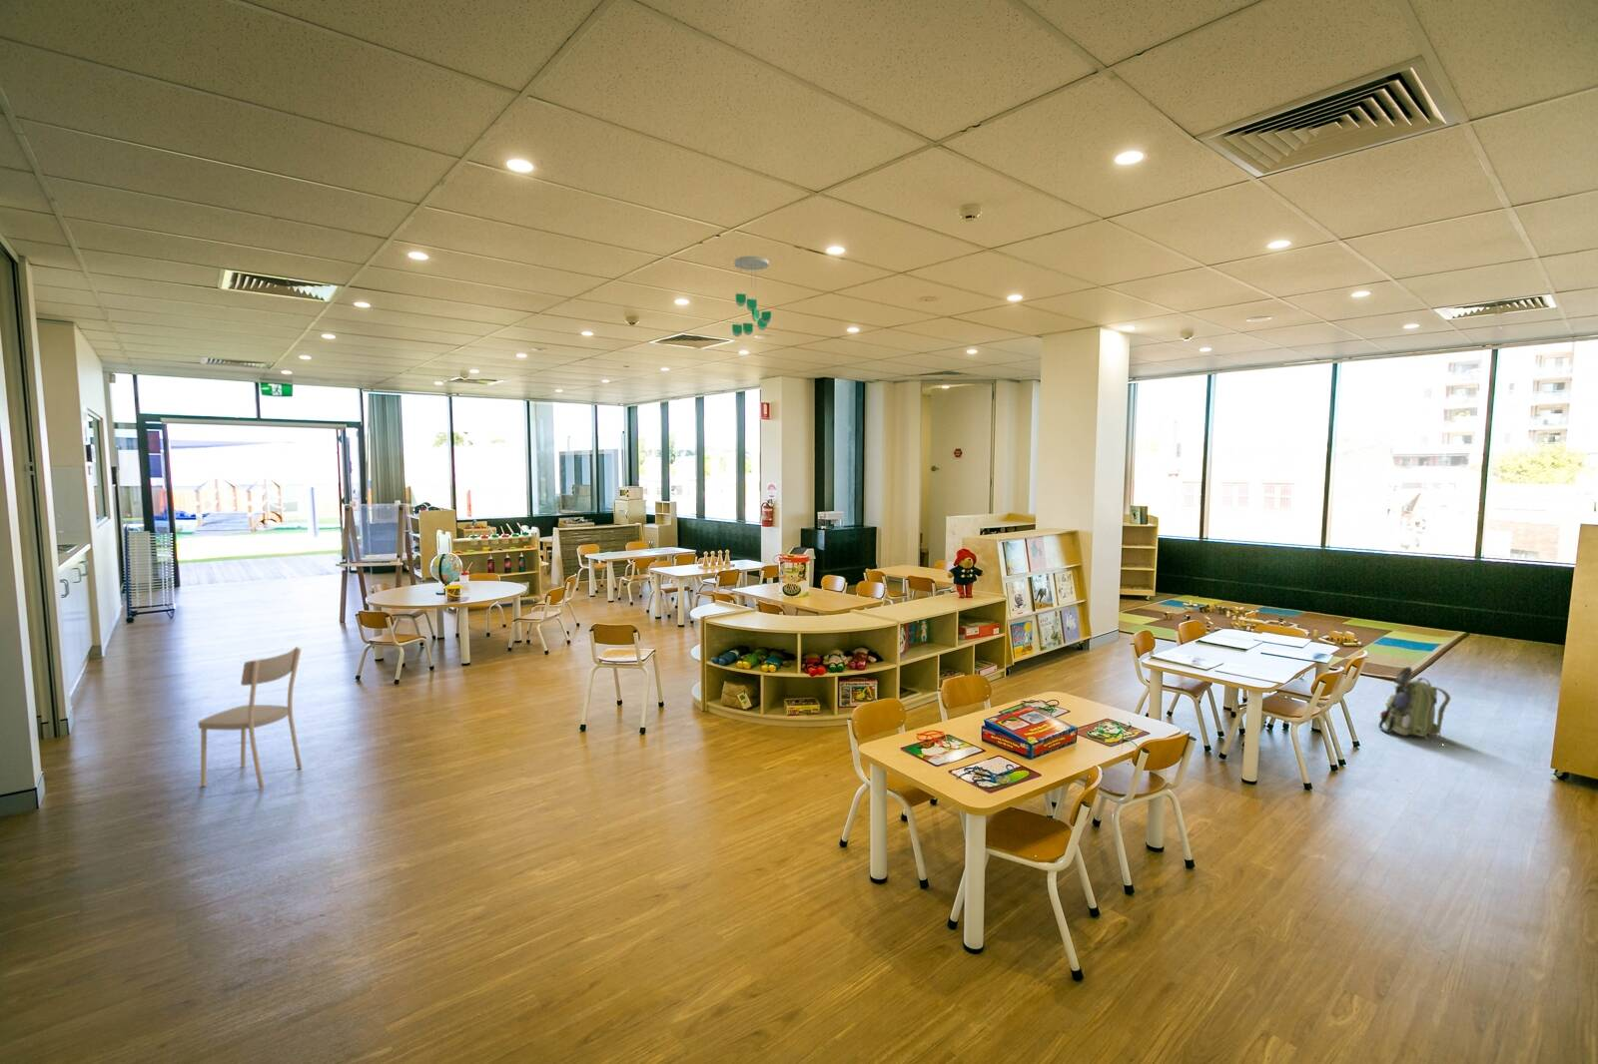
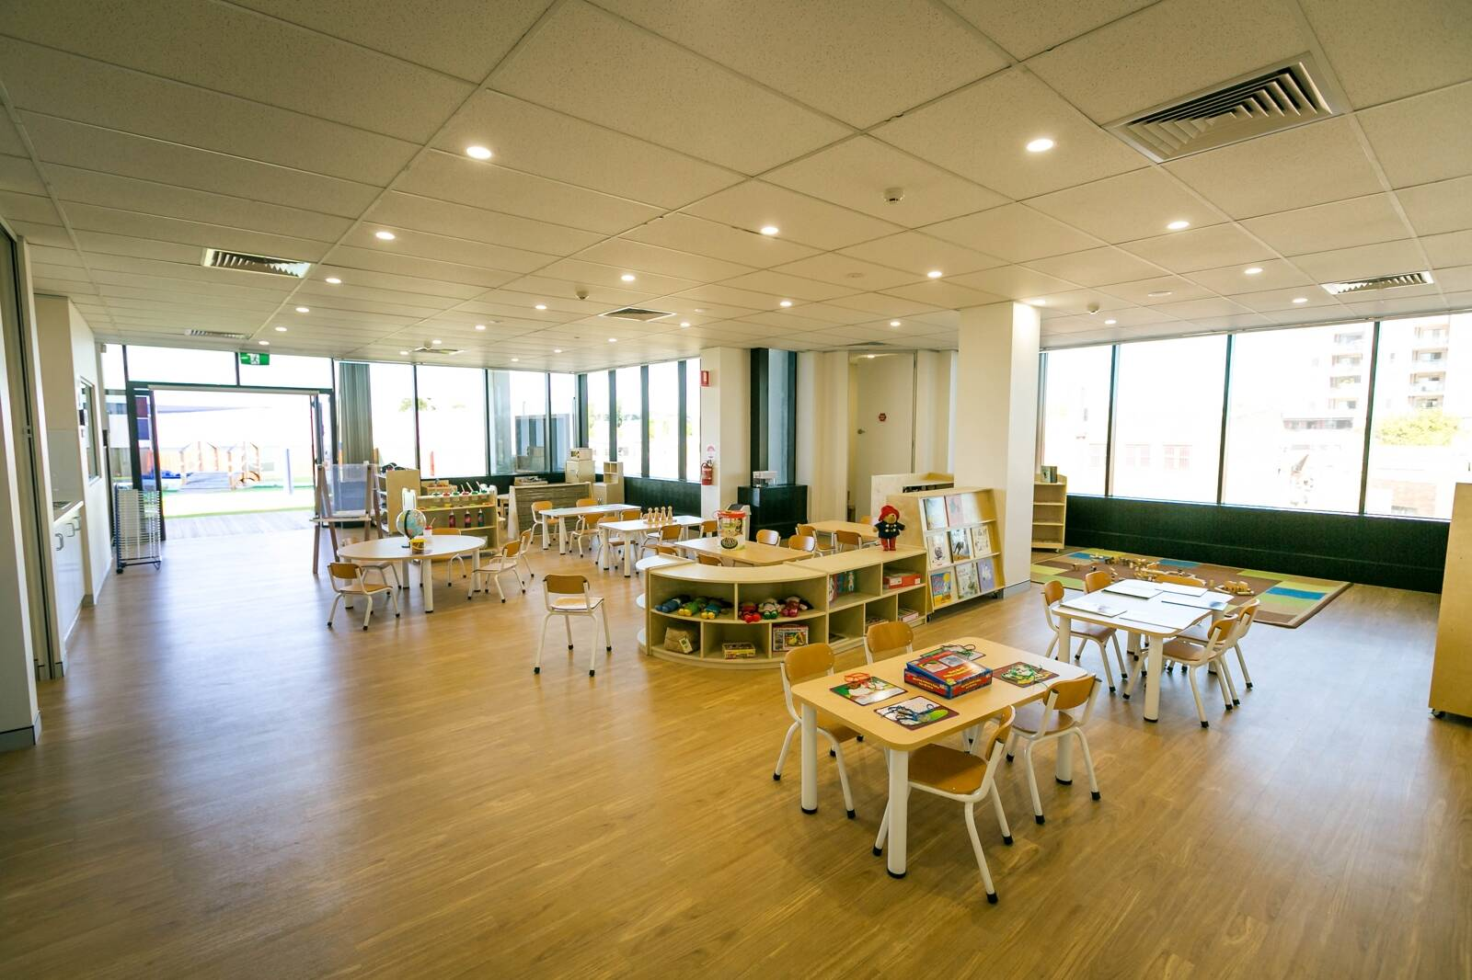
- ceiling mobile (751, 299)
- dining chair (251, 715)
- backpack (1416, 701)
